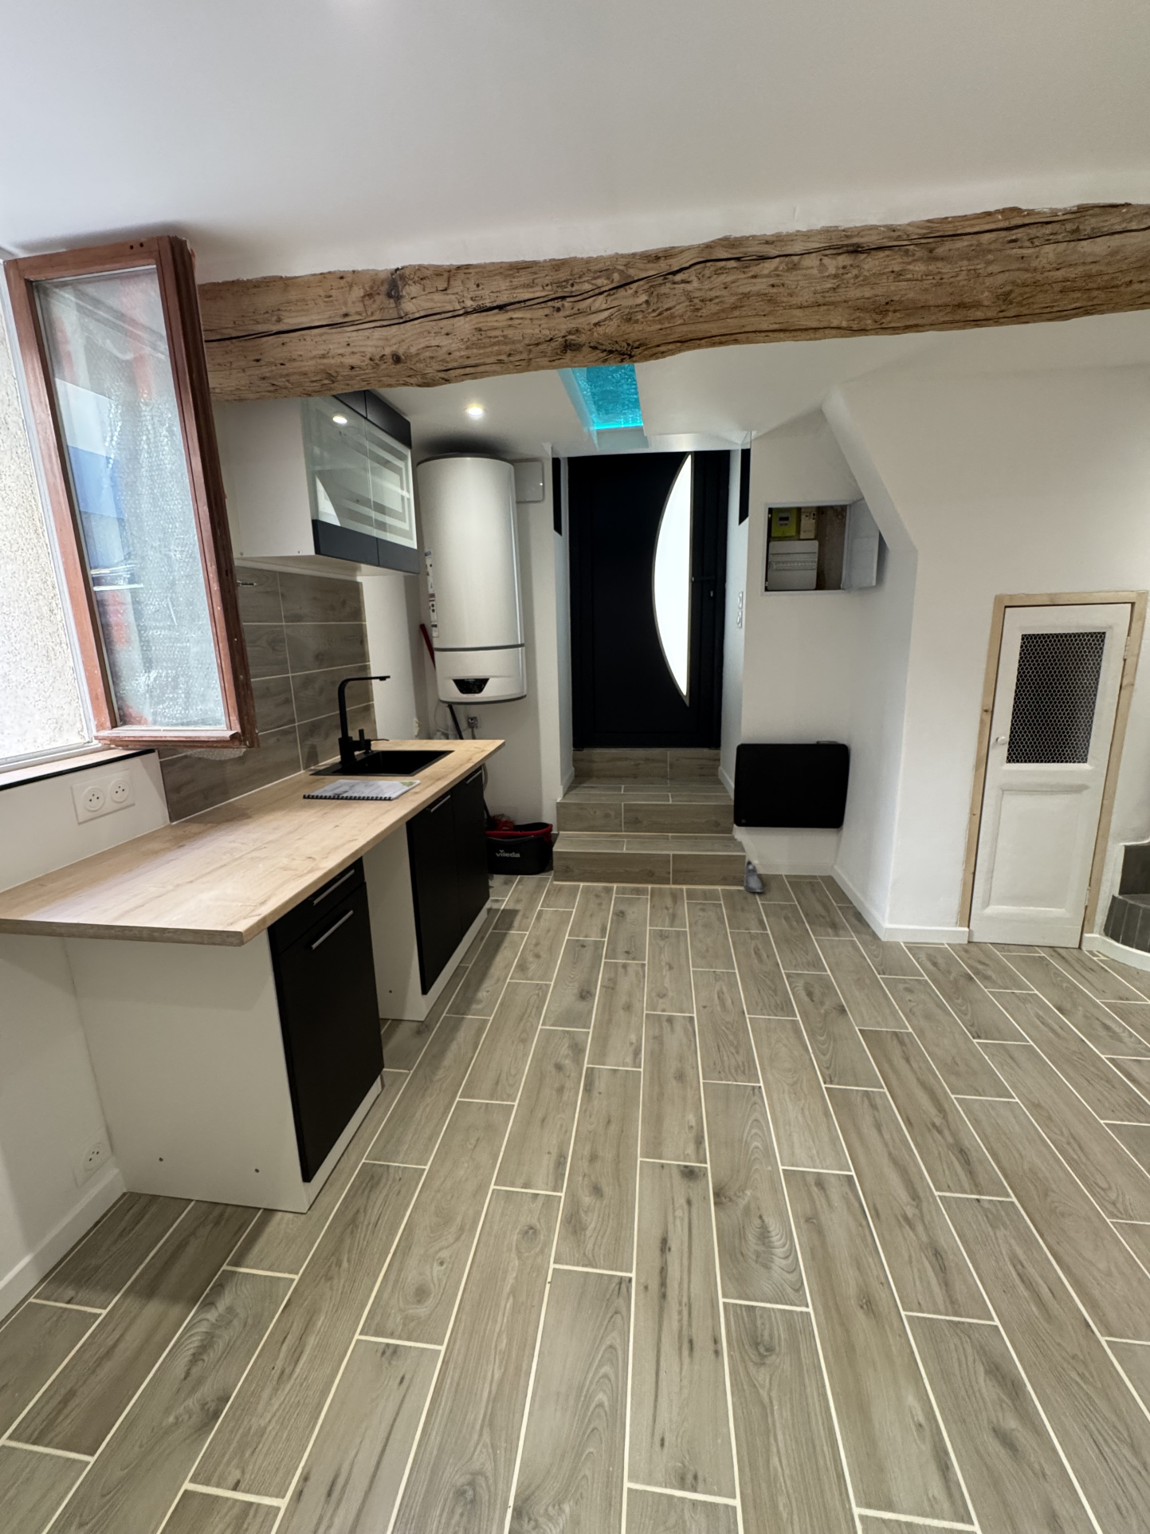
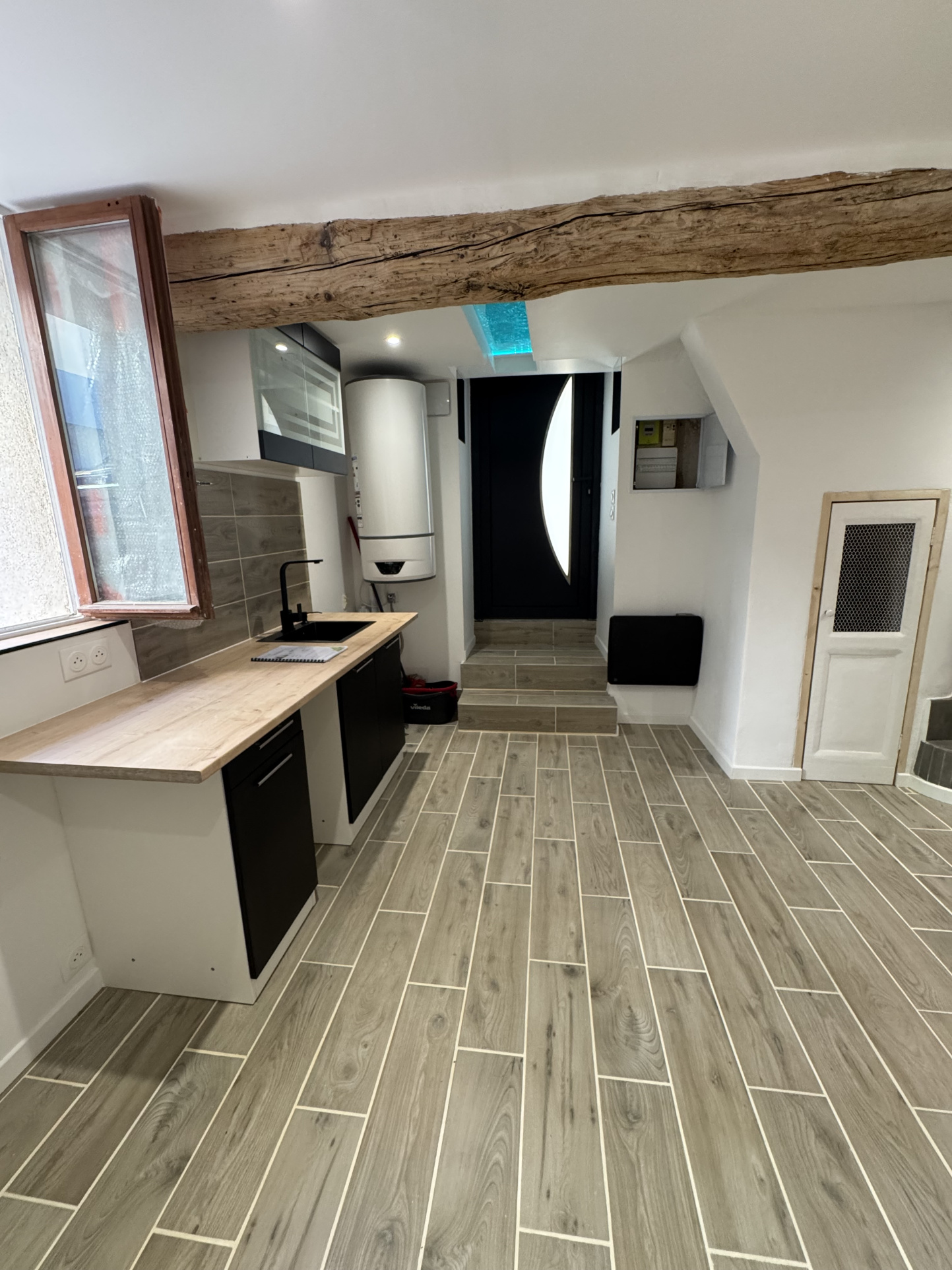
- shoe (753, 876)
